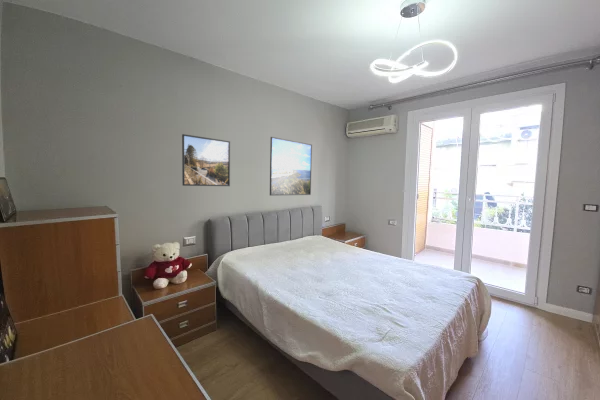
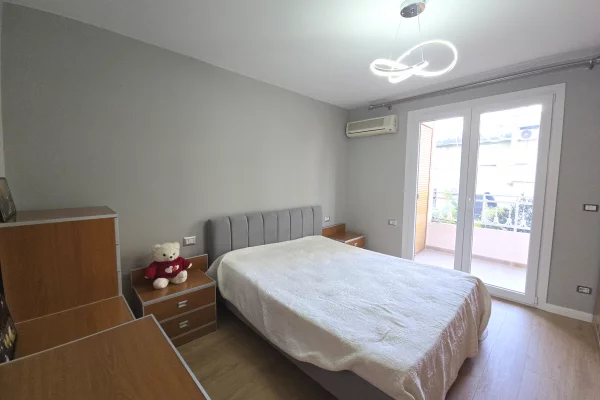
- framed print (292, 168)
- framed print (207, 162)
